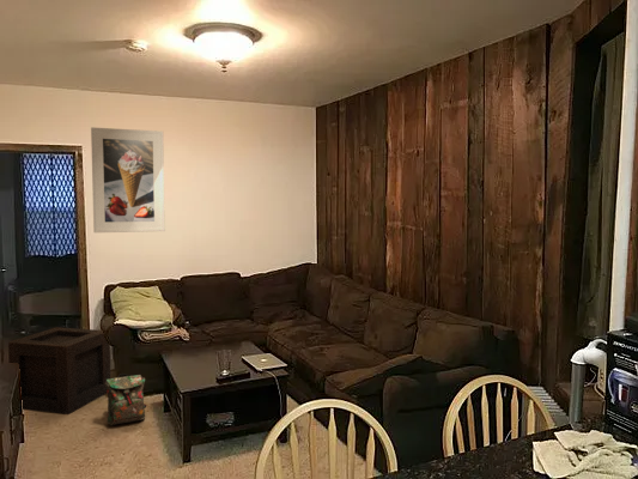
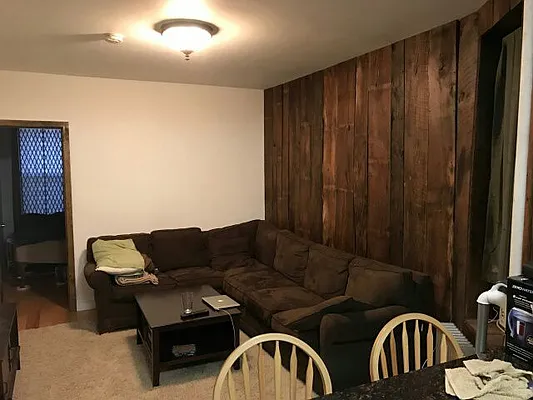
- backpack (126, 395)
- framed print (128, 181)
- wooden crate (61, 368)
